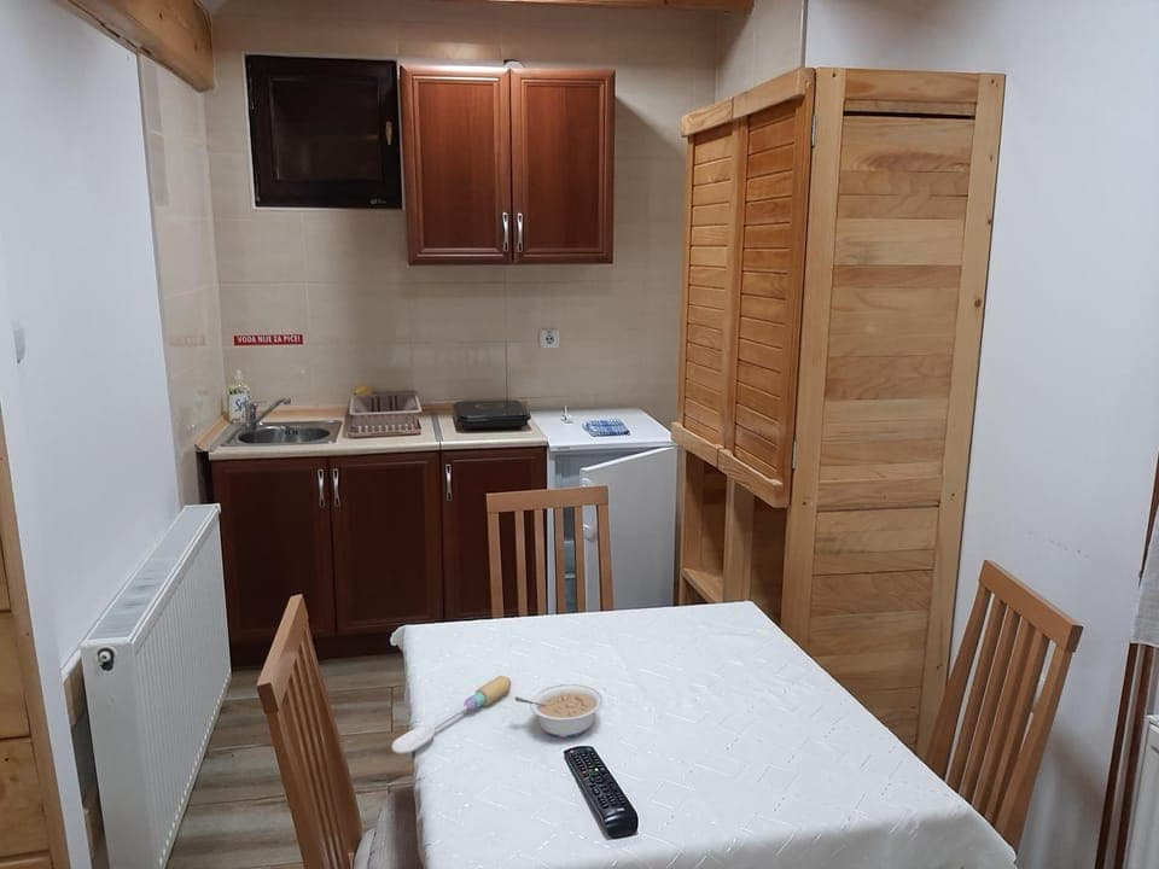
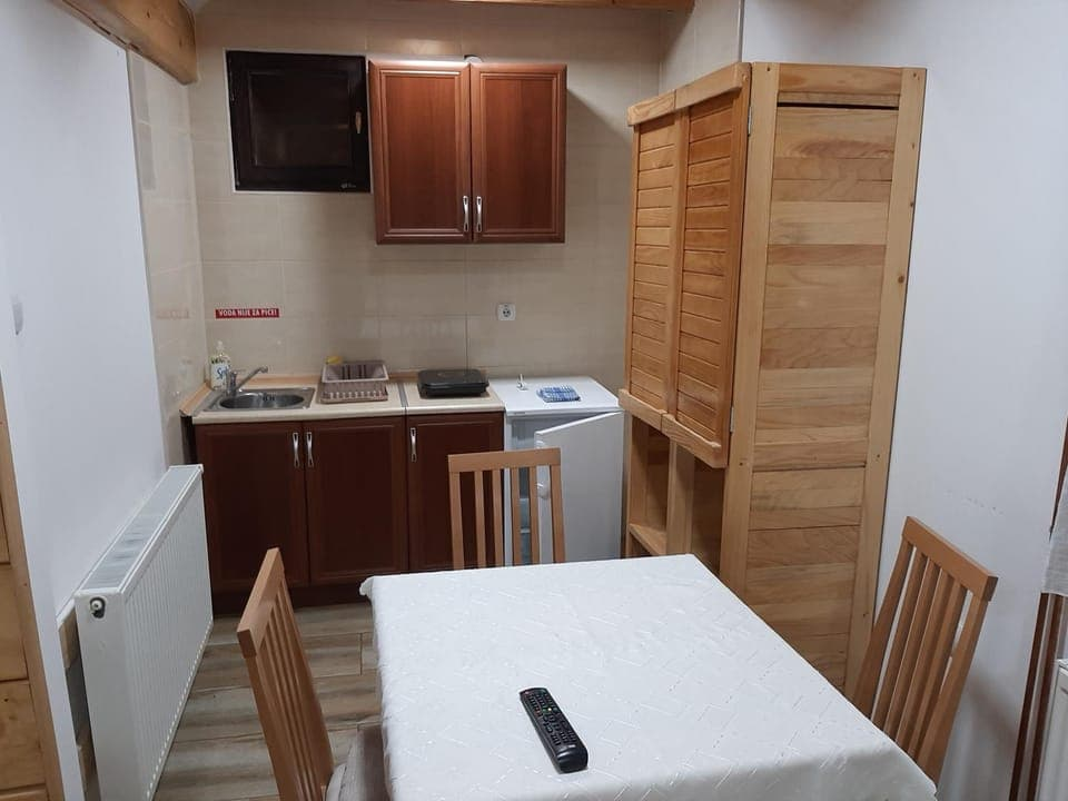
- legume (564, 711)
- spoon (455, 713)
